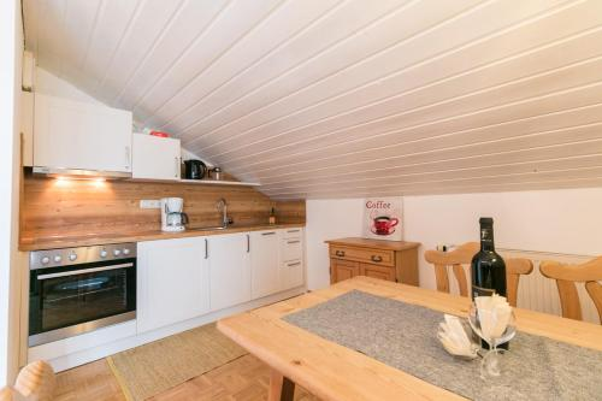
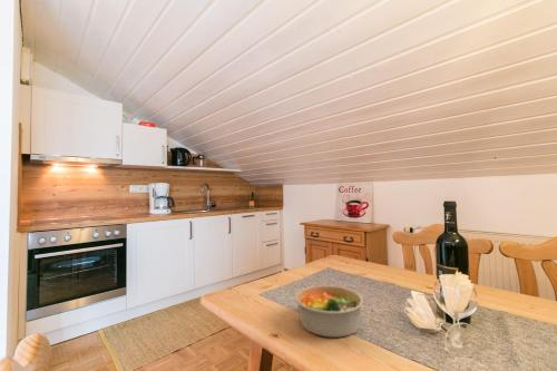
+ bowl (329, 307)
